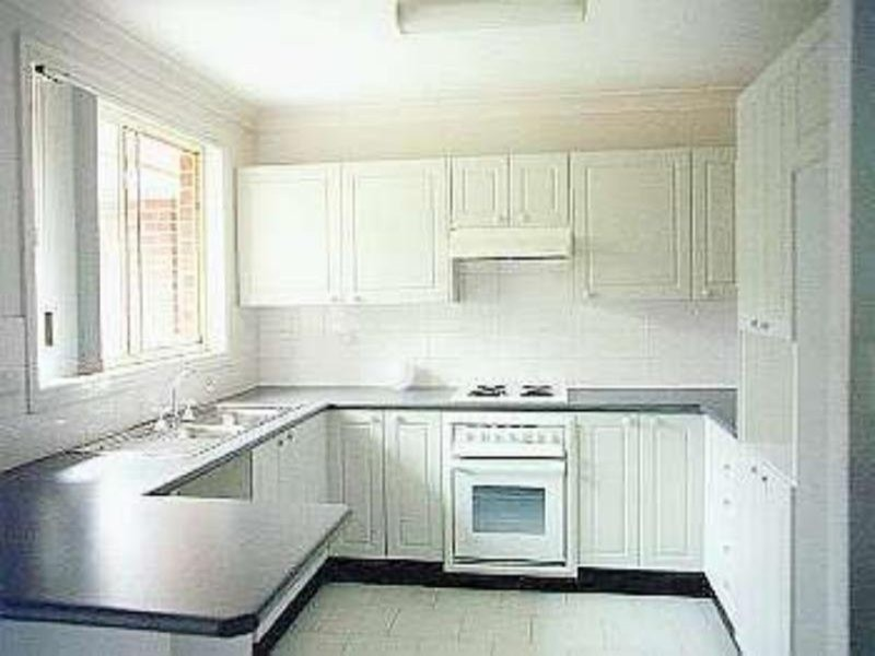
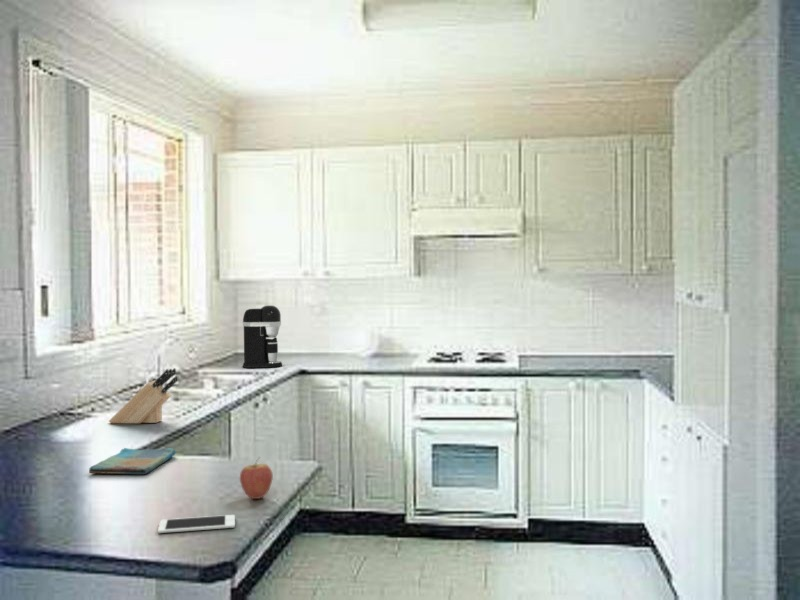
+ dish towel (134, 460)
+ coffee maker (262, 335)
+ cell phone (197, 523)
+ fruit (256, 477)
+ knife block (145, 394)
